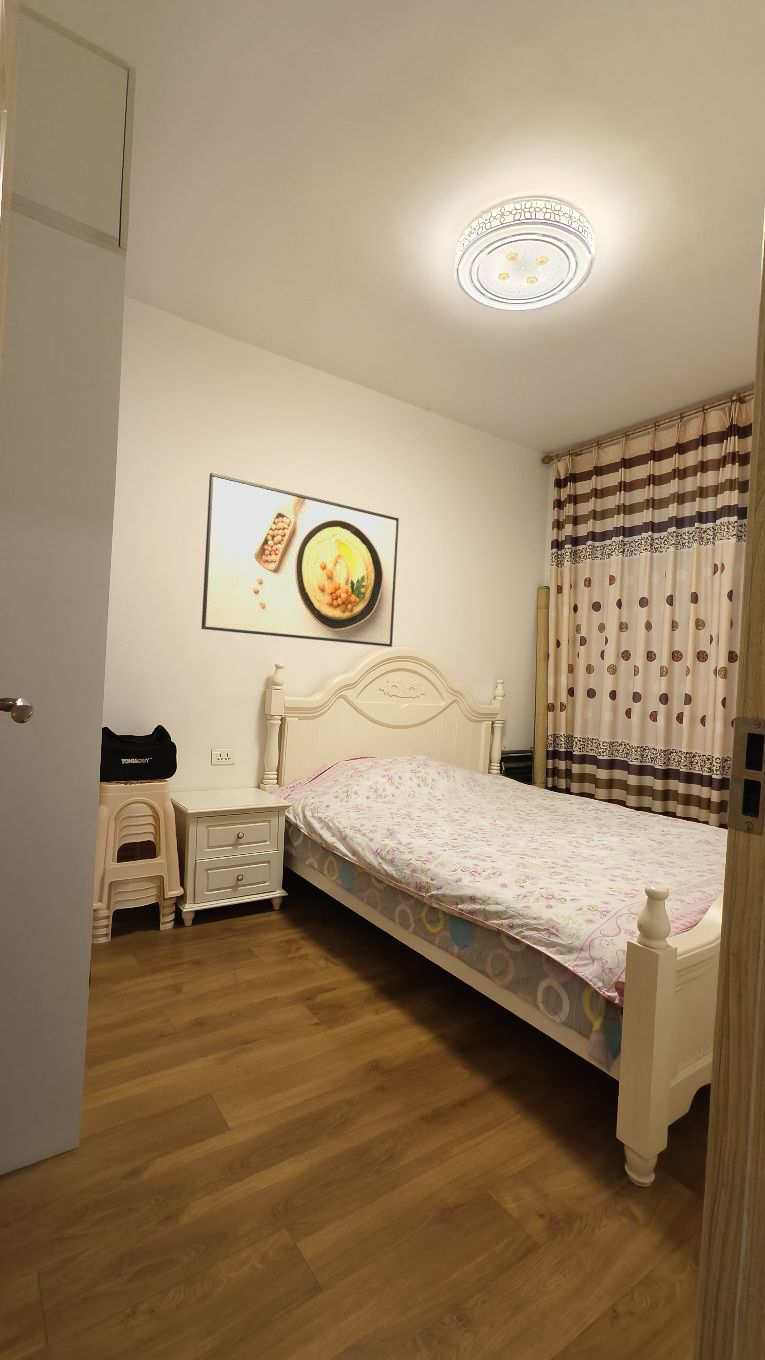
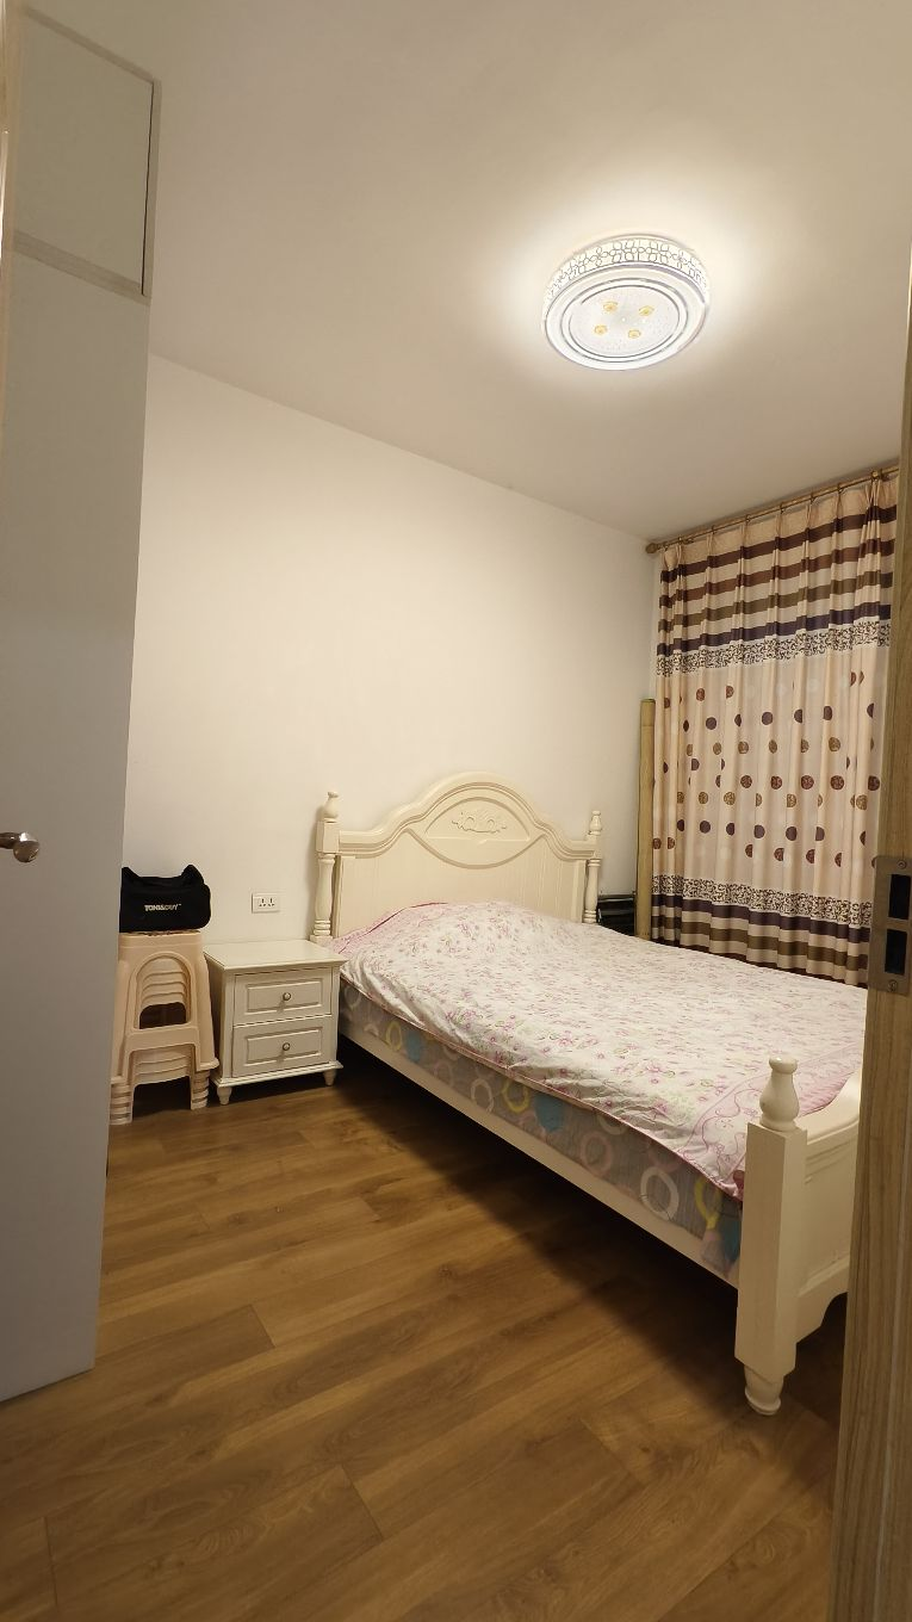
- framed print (309, 568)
